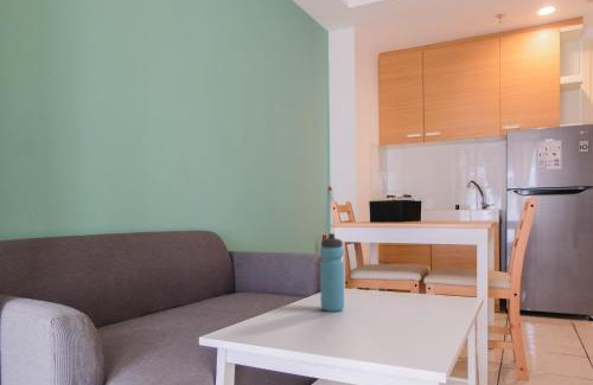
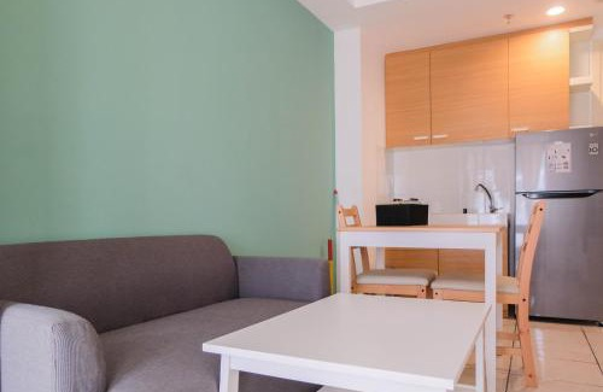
- water bottle (332, 271)
